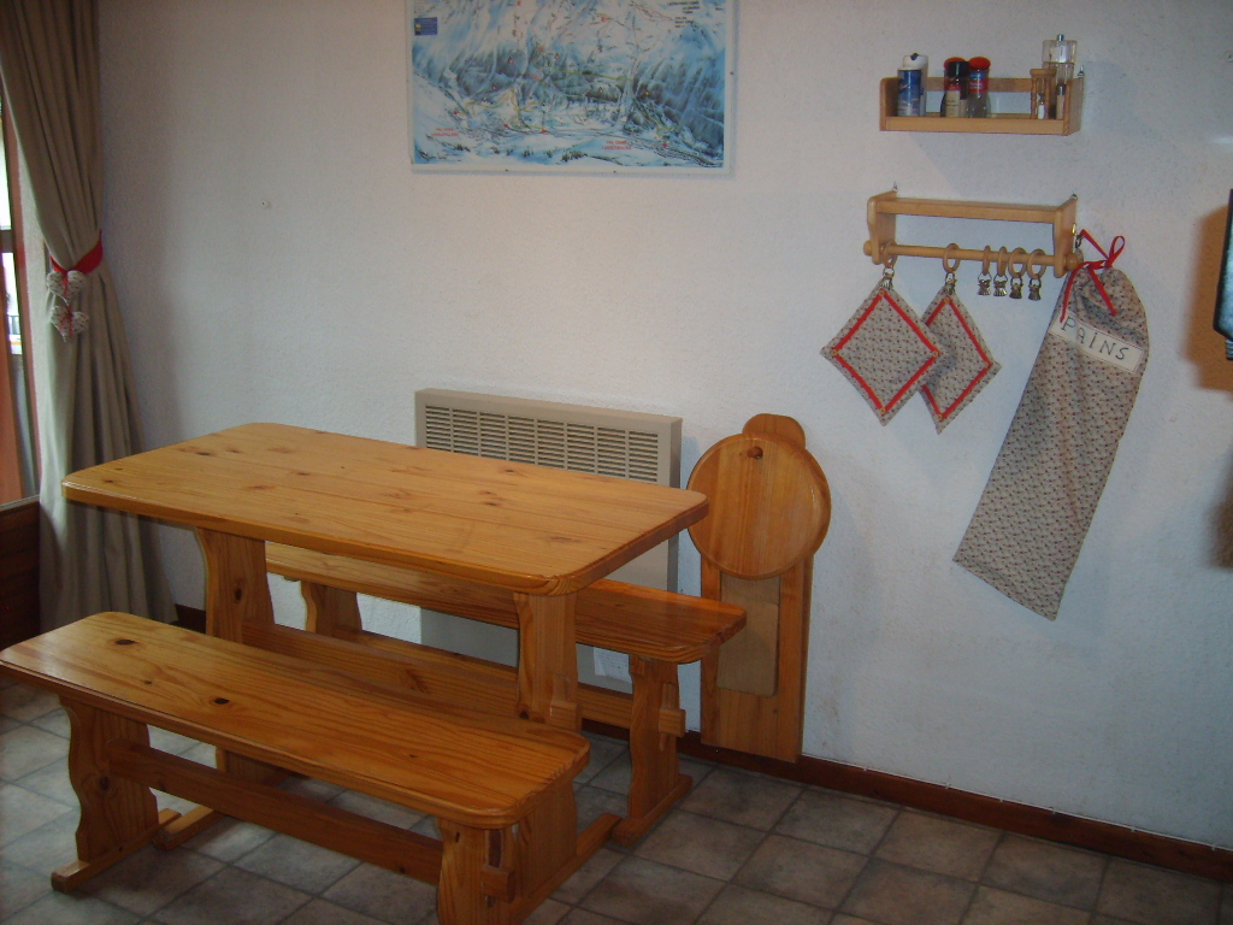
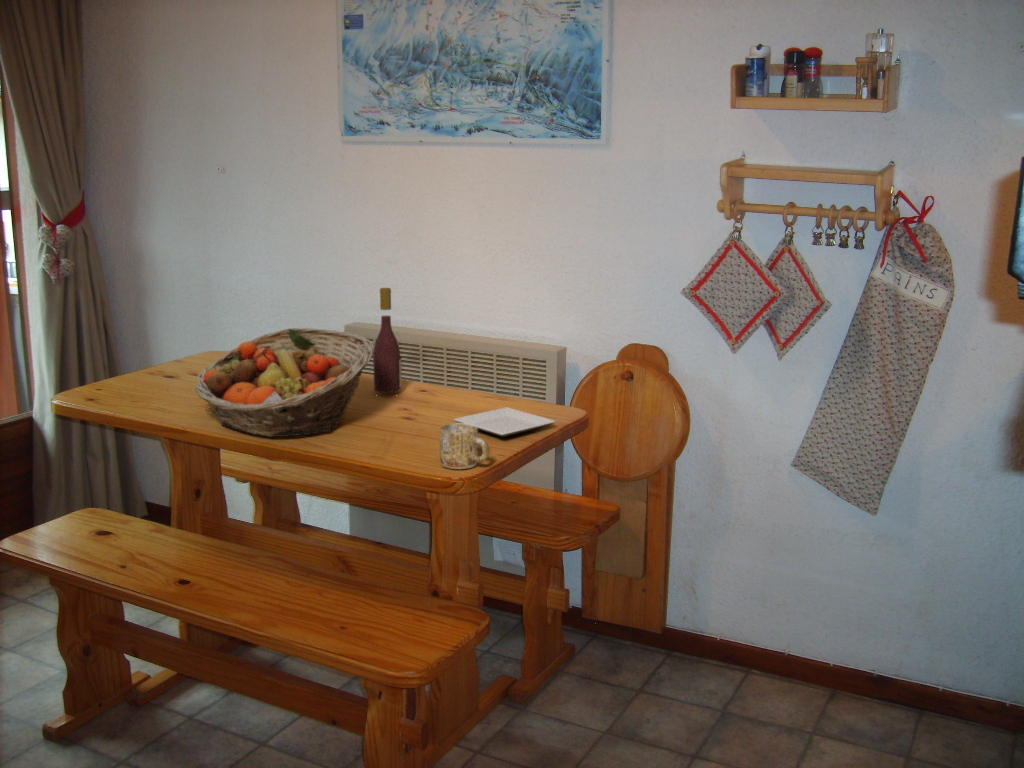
+ mug (465, 447)
+ wine bottle (386, 341)
+ fruit basket (285, 379)
+ plate (504, 423)
